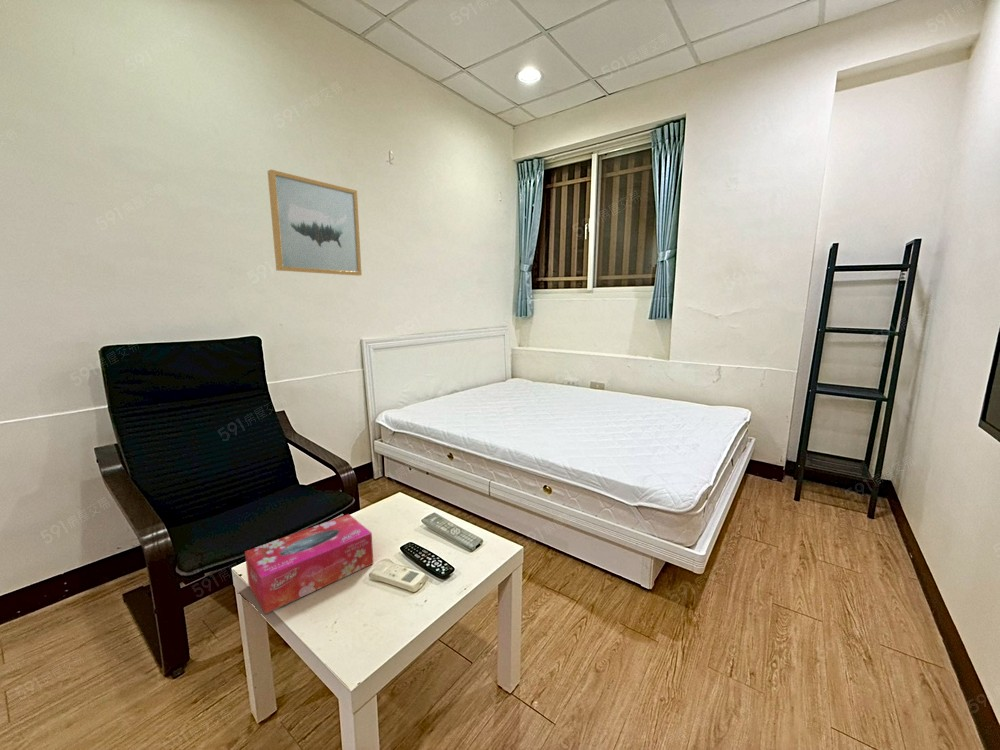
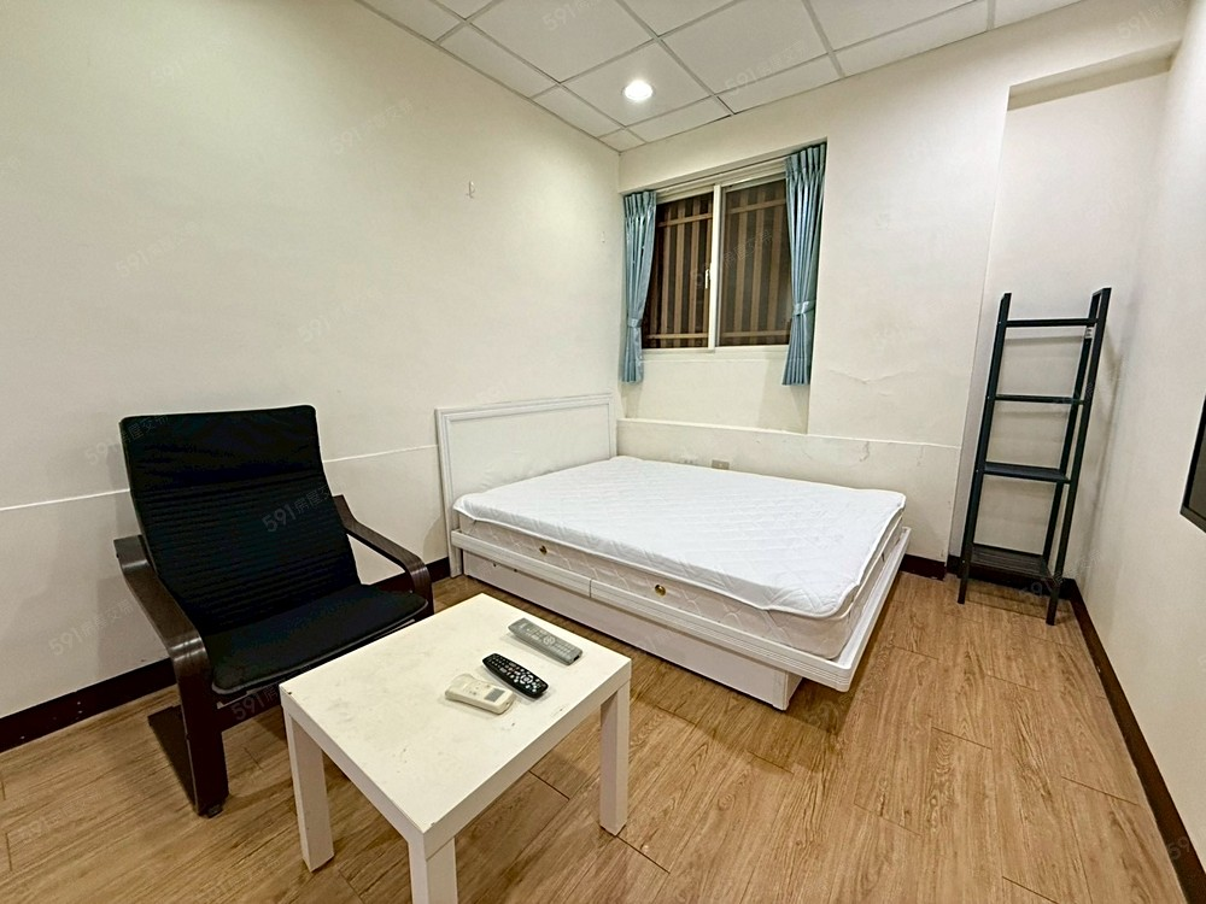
- tissue box (312, 557)
- wall art (319, 228)
